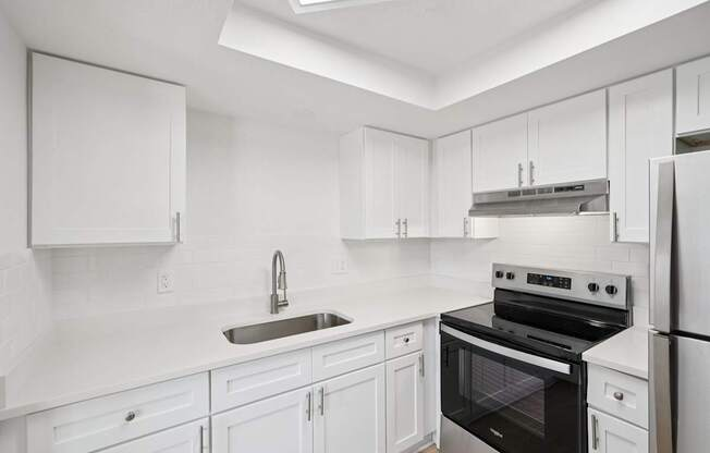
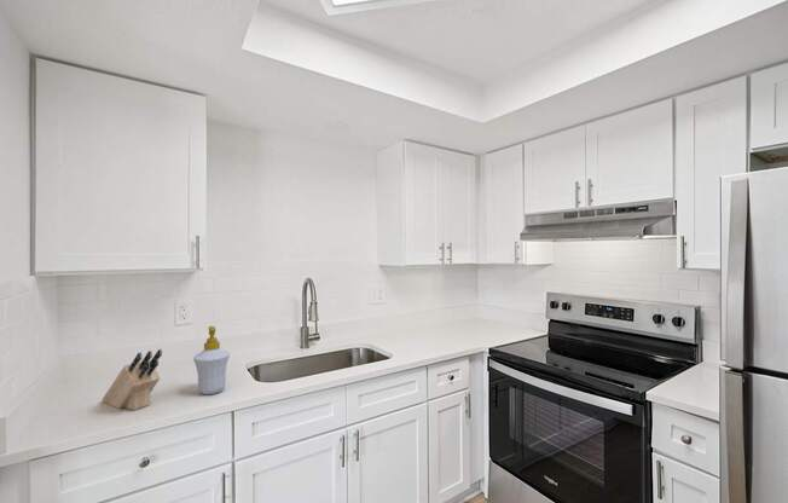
+ soap bottle (212, 358)
+ knife block (133, 375)
